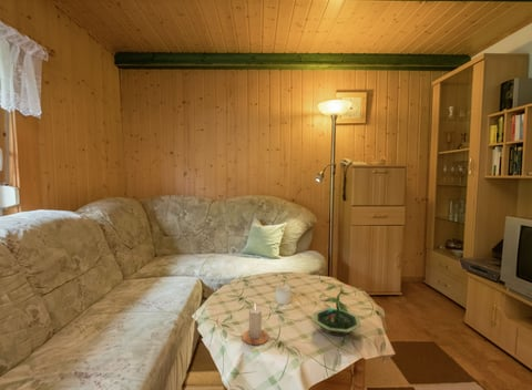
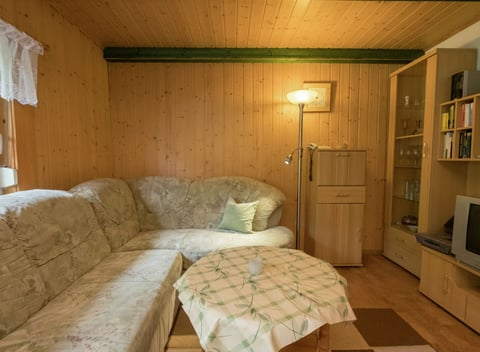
- candle (255, 318)
- terrarium (338, 295)
